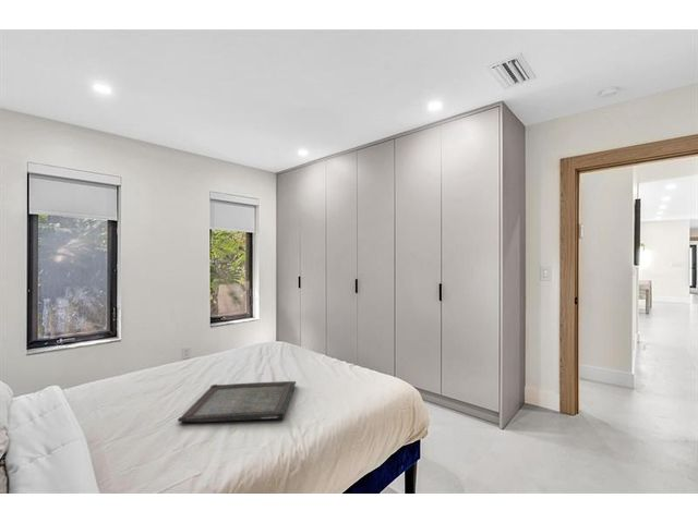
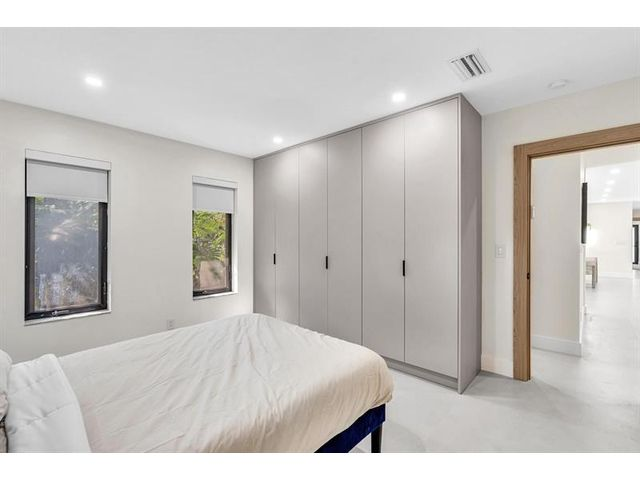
- serving tray (244, 398)
